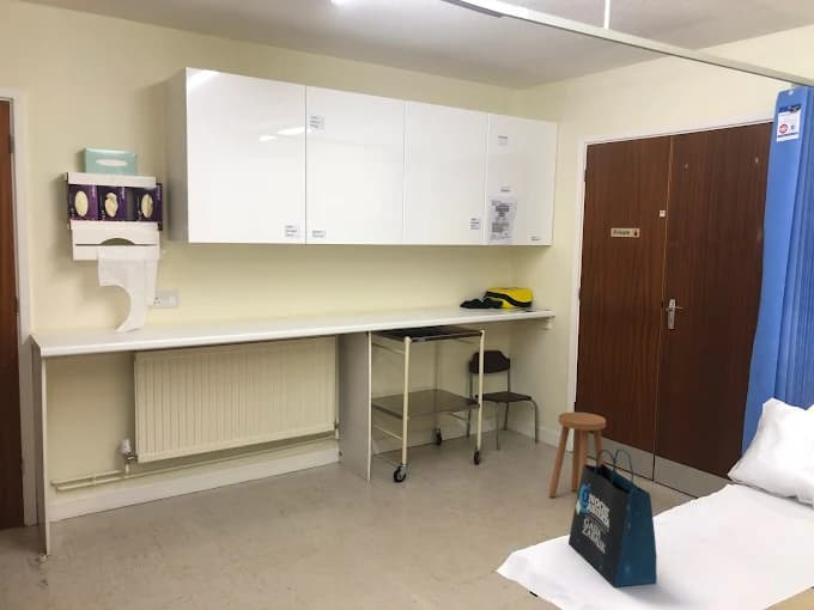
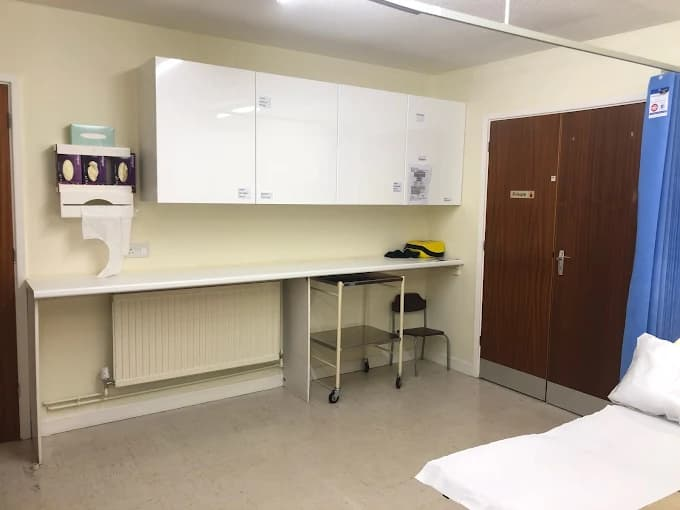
- stool (579, 459)
- tote bag (613, 506)
